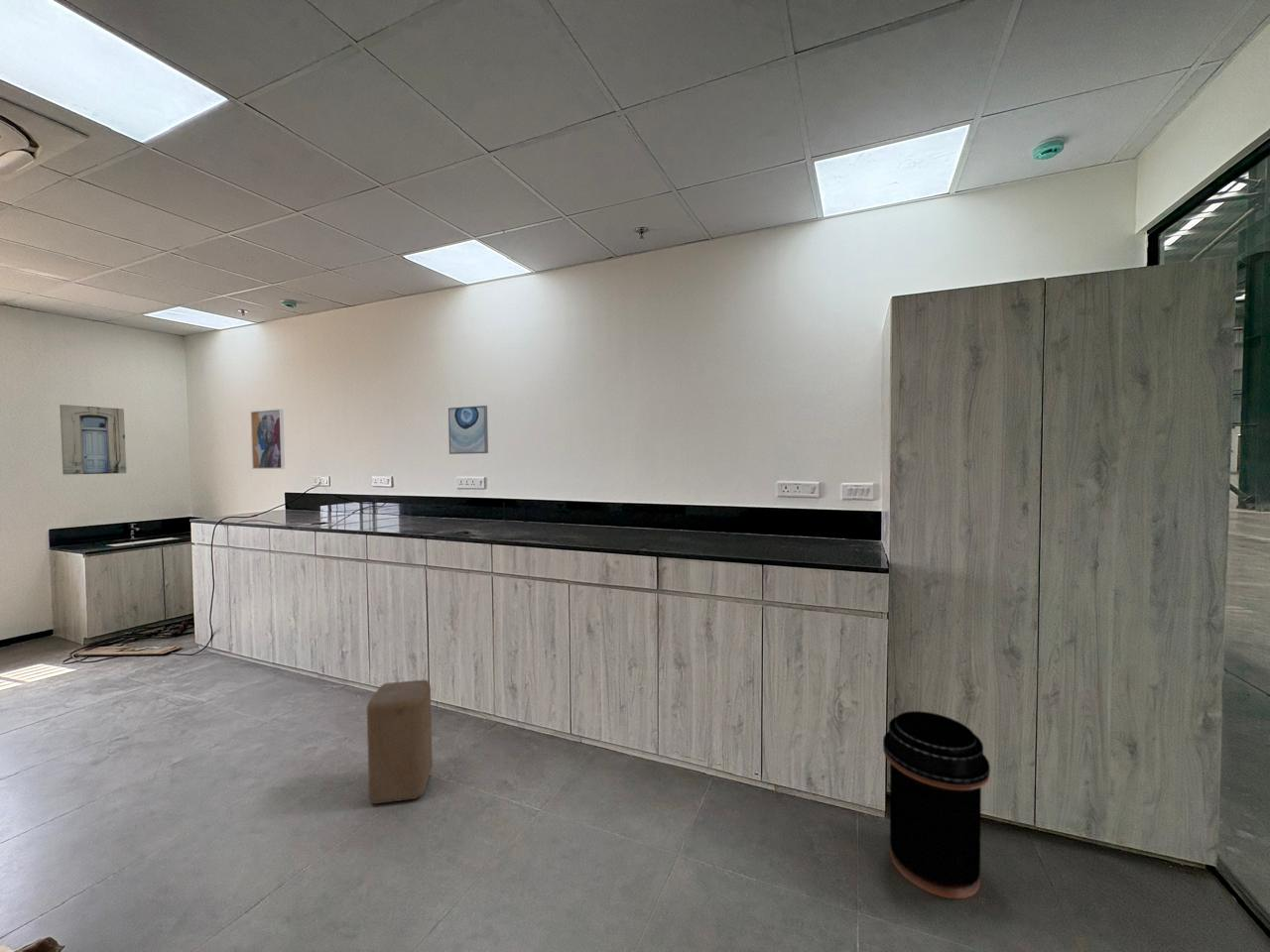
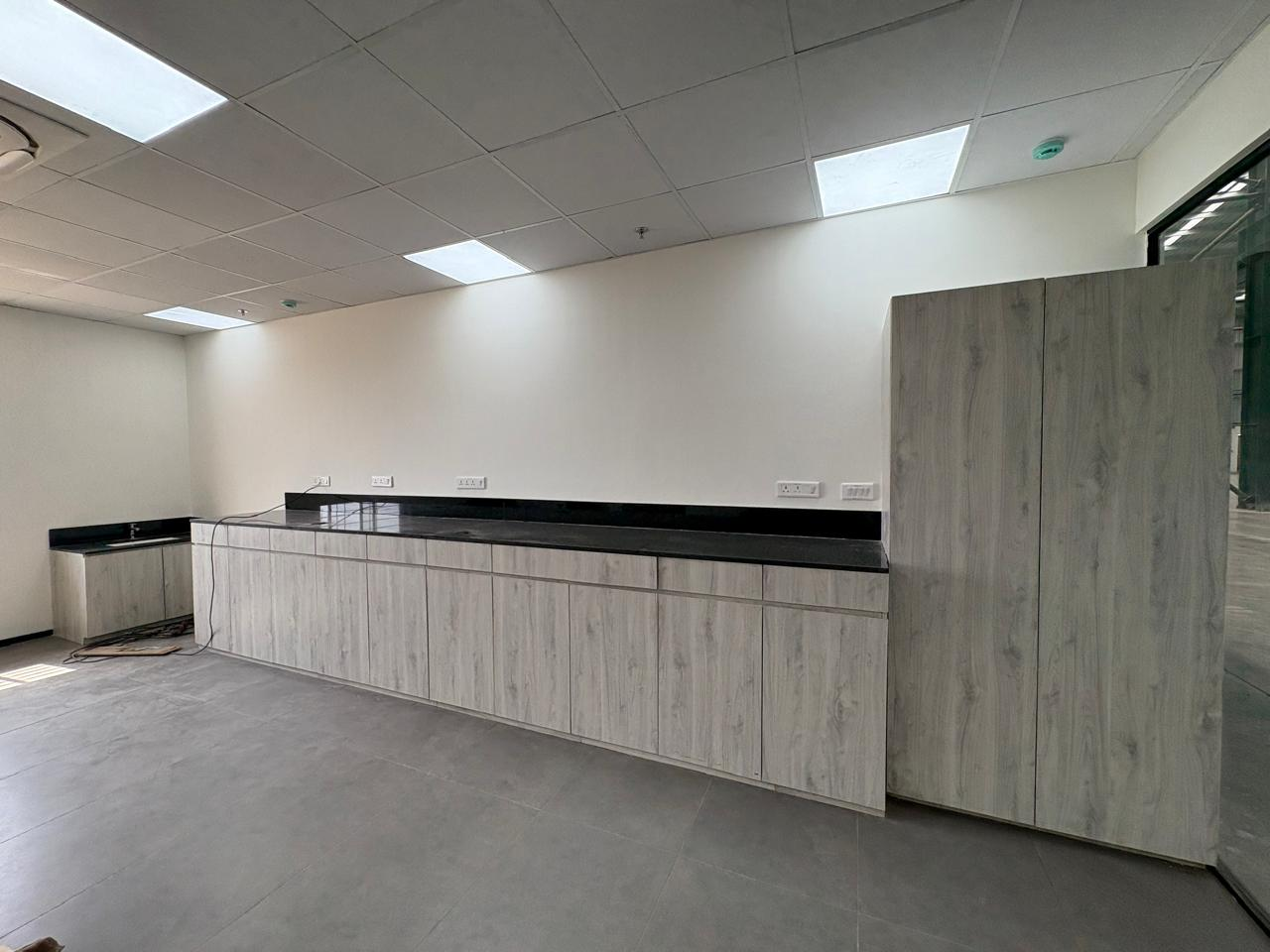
- wall art (467, 429)
- wall art (267, 439)
- trash can (934, 796)
- wall art (94, 440)
- stool (401, 738)
